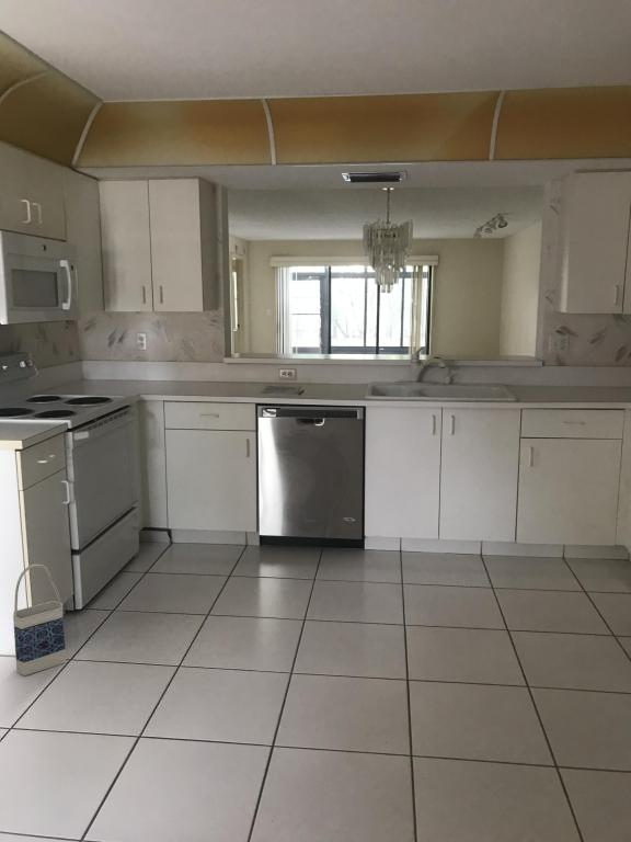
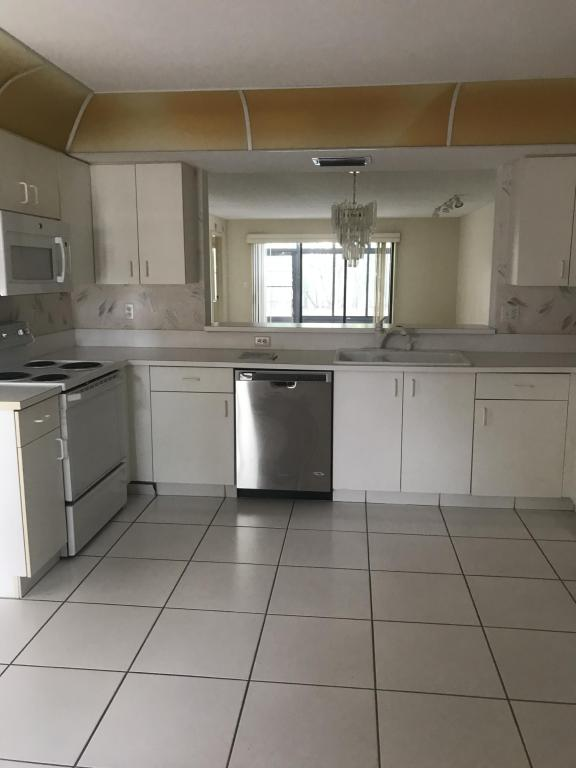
- bag (38, 615)
